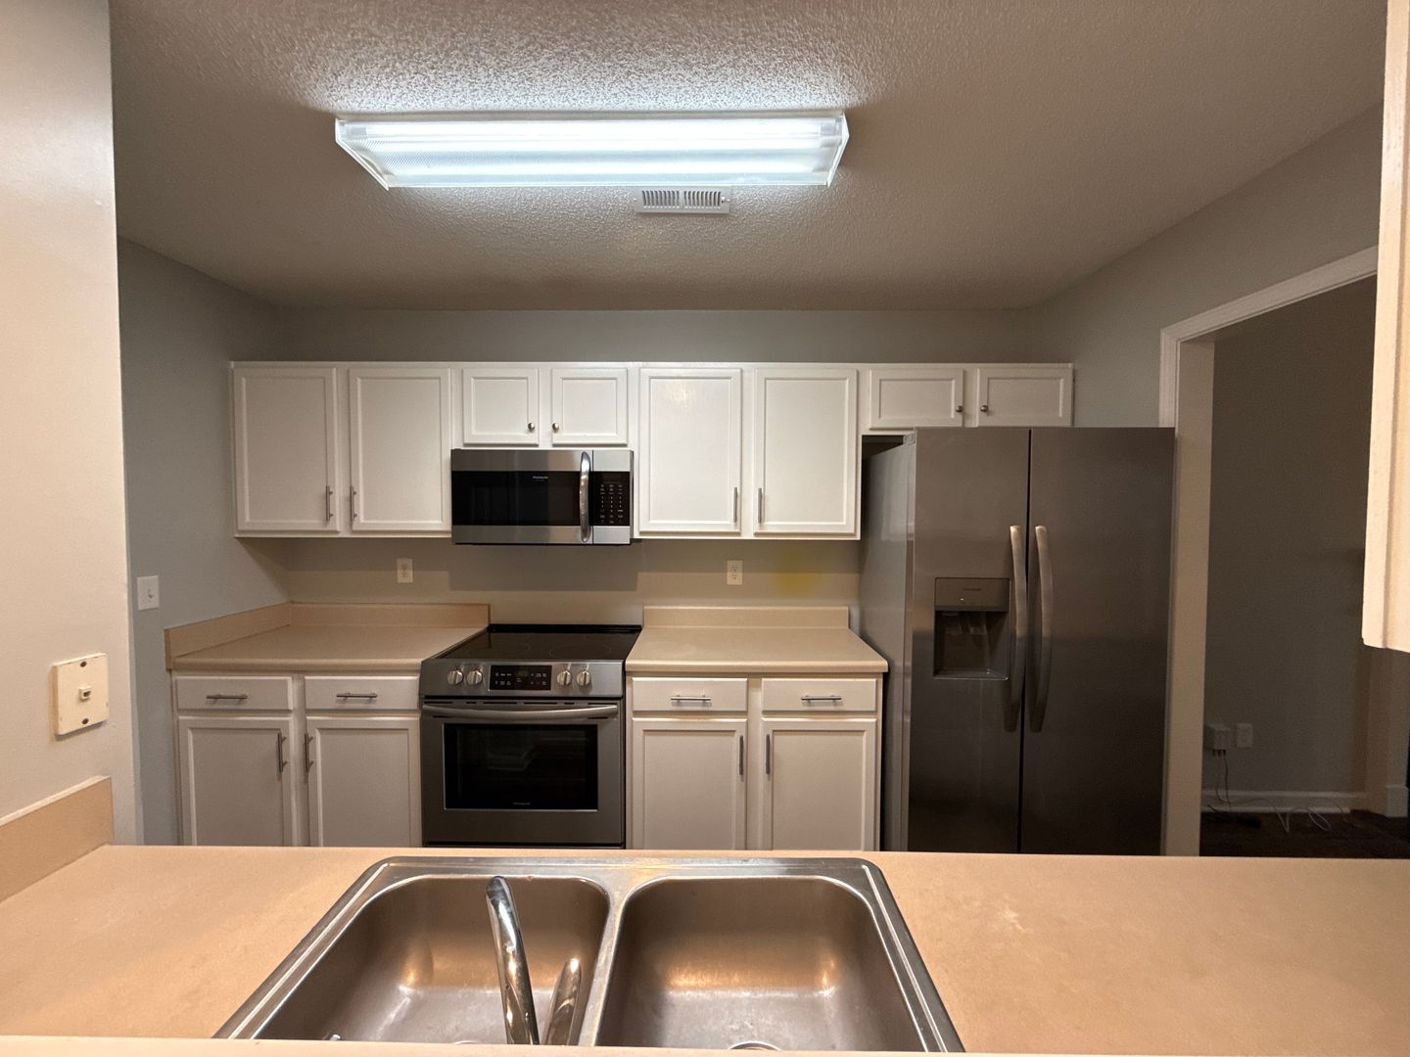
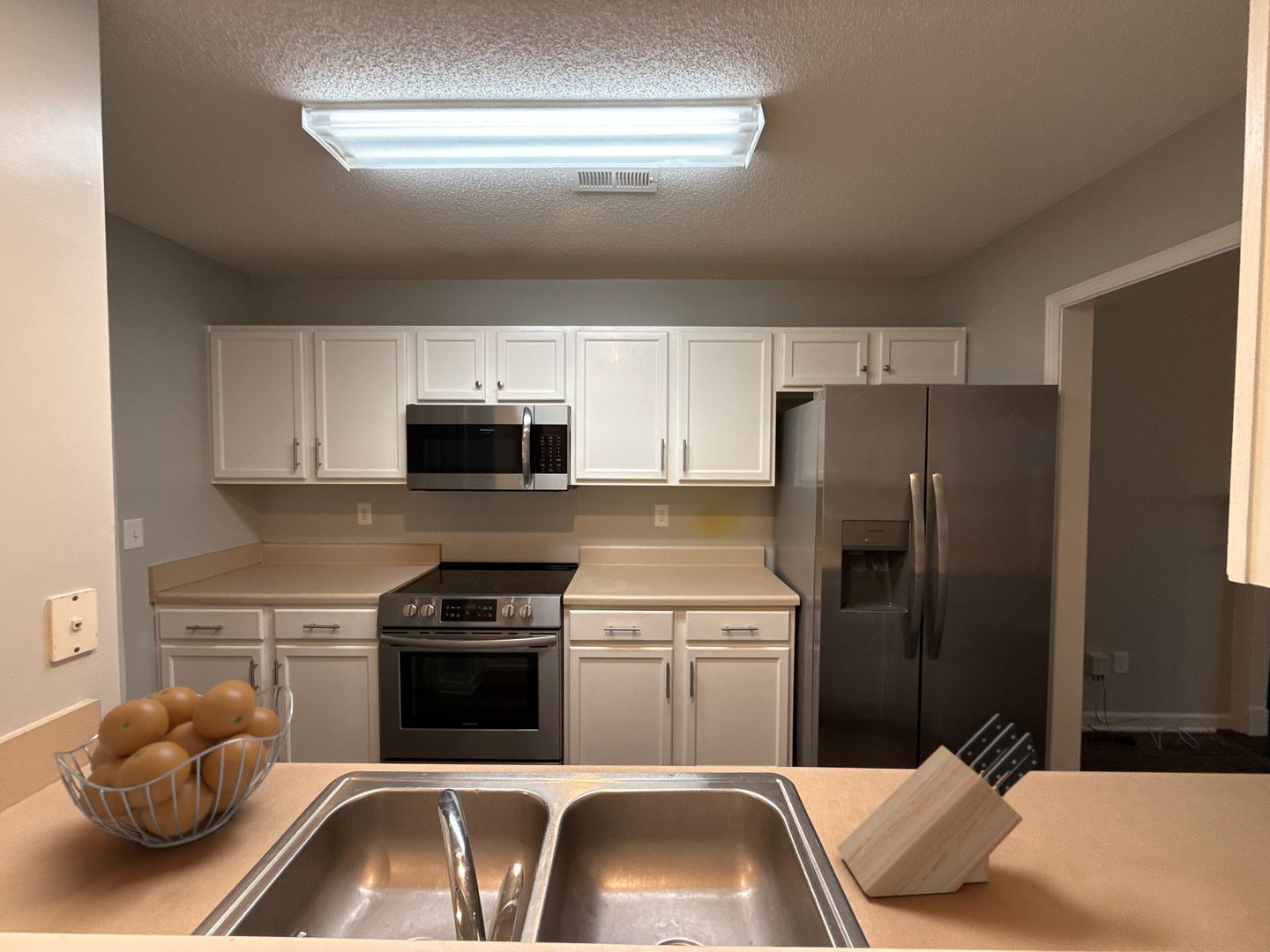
+ fruit basket (187, 755)
+ knife block (939, 797)
